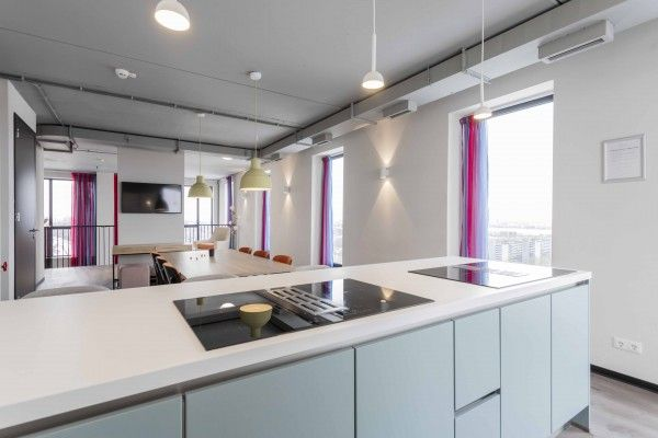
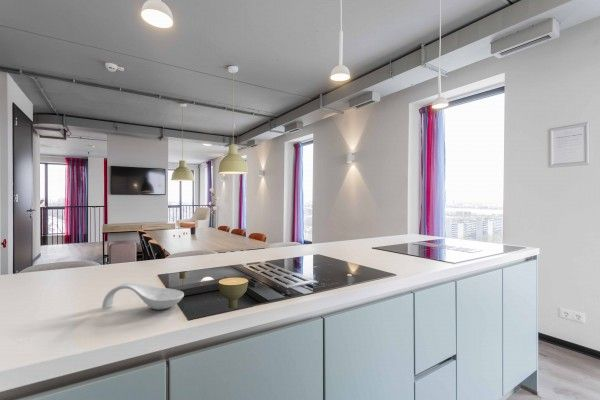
+ spoon rest (144, 295)
